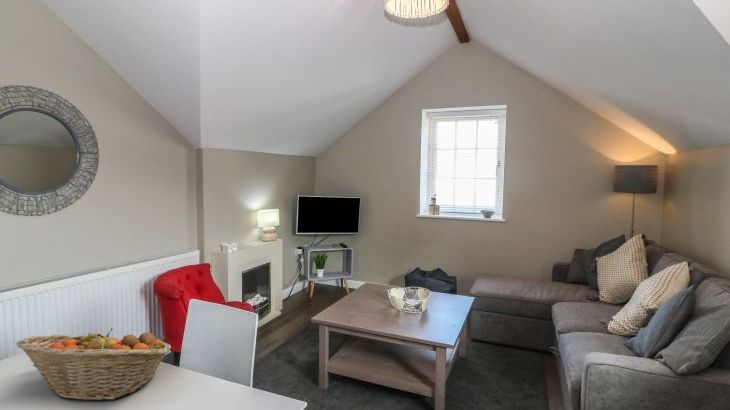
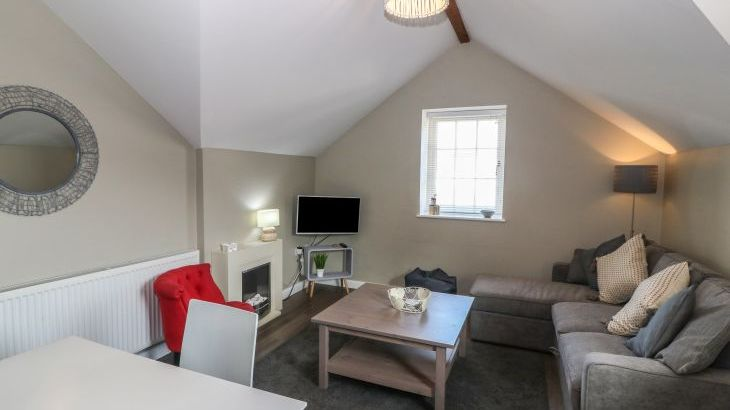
- fruit basket (98, 355)
